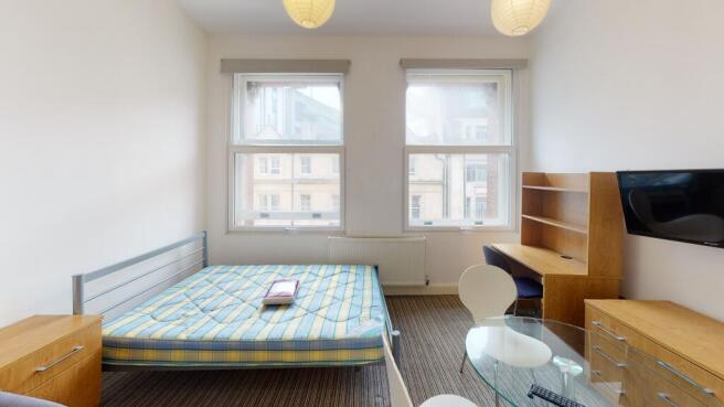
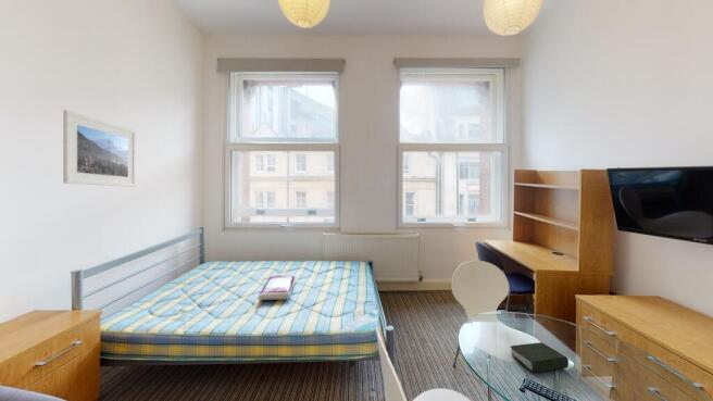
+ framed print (103, 153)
+ book (537, 356)
